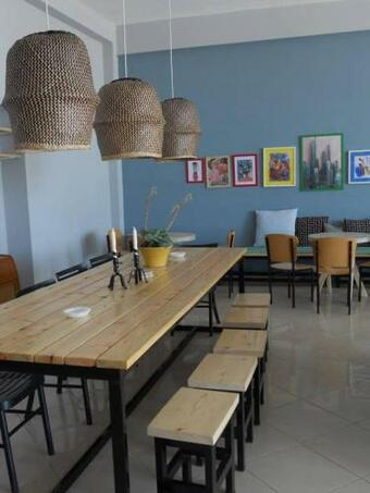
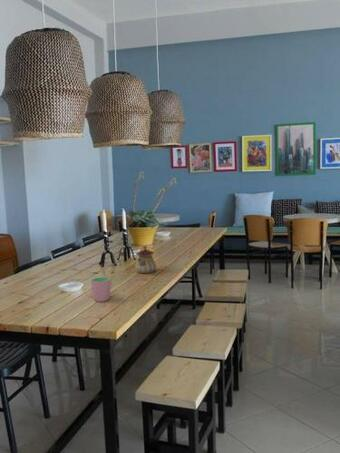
+ teapot (145, 258)
+ cup (101, 288)
